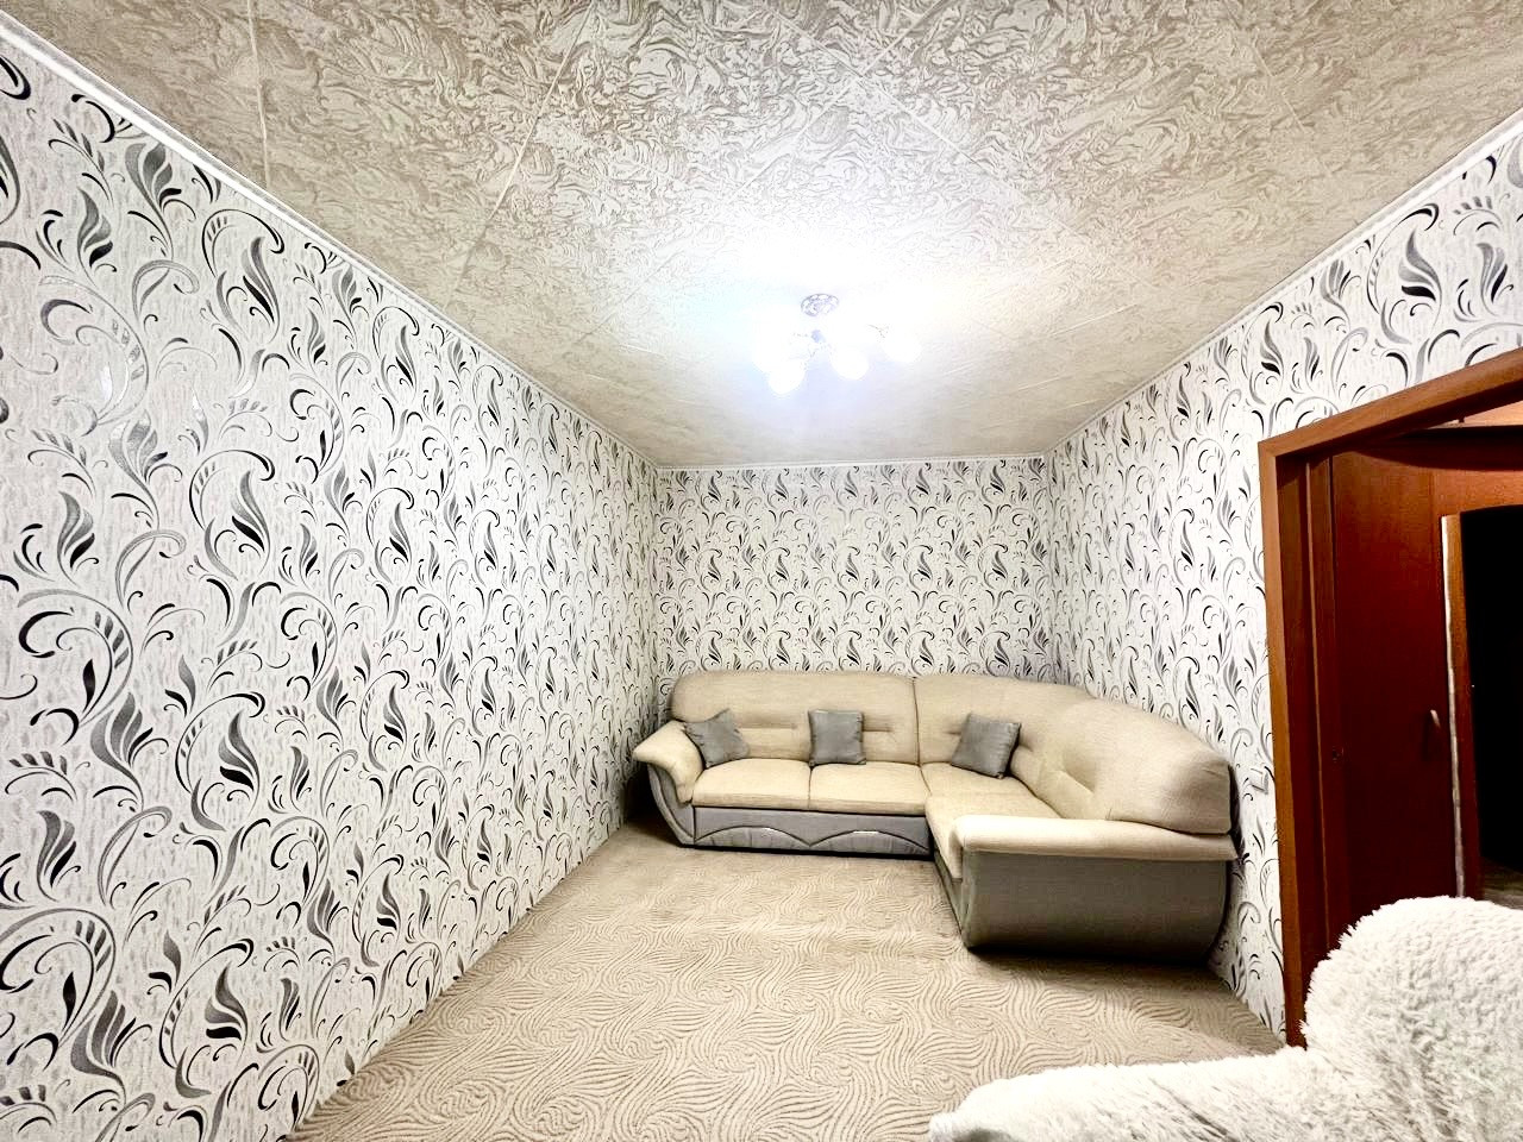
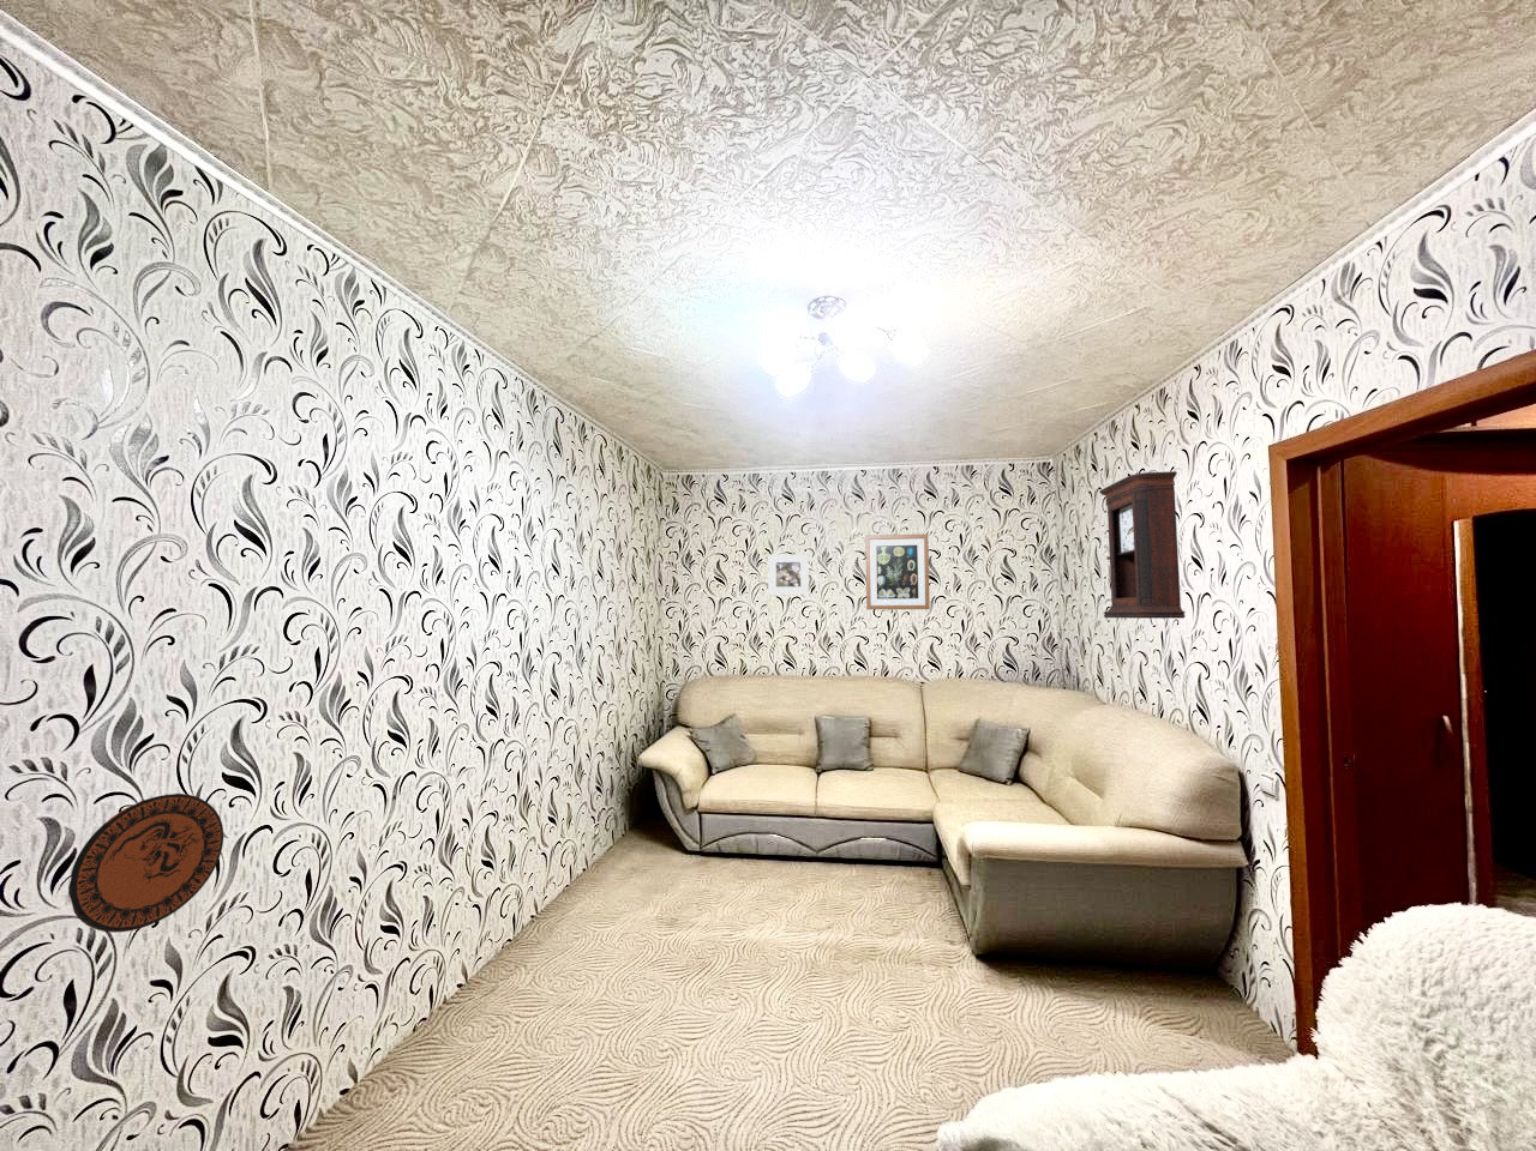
+ decorative plate (152, 860)
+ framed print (789, 574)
+ pendulum clock (1136, 549)
+ wall art (896, 572)
